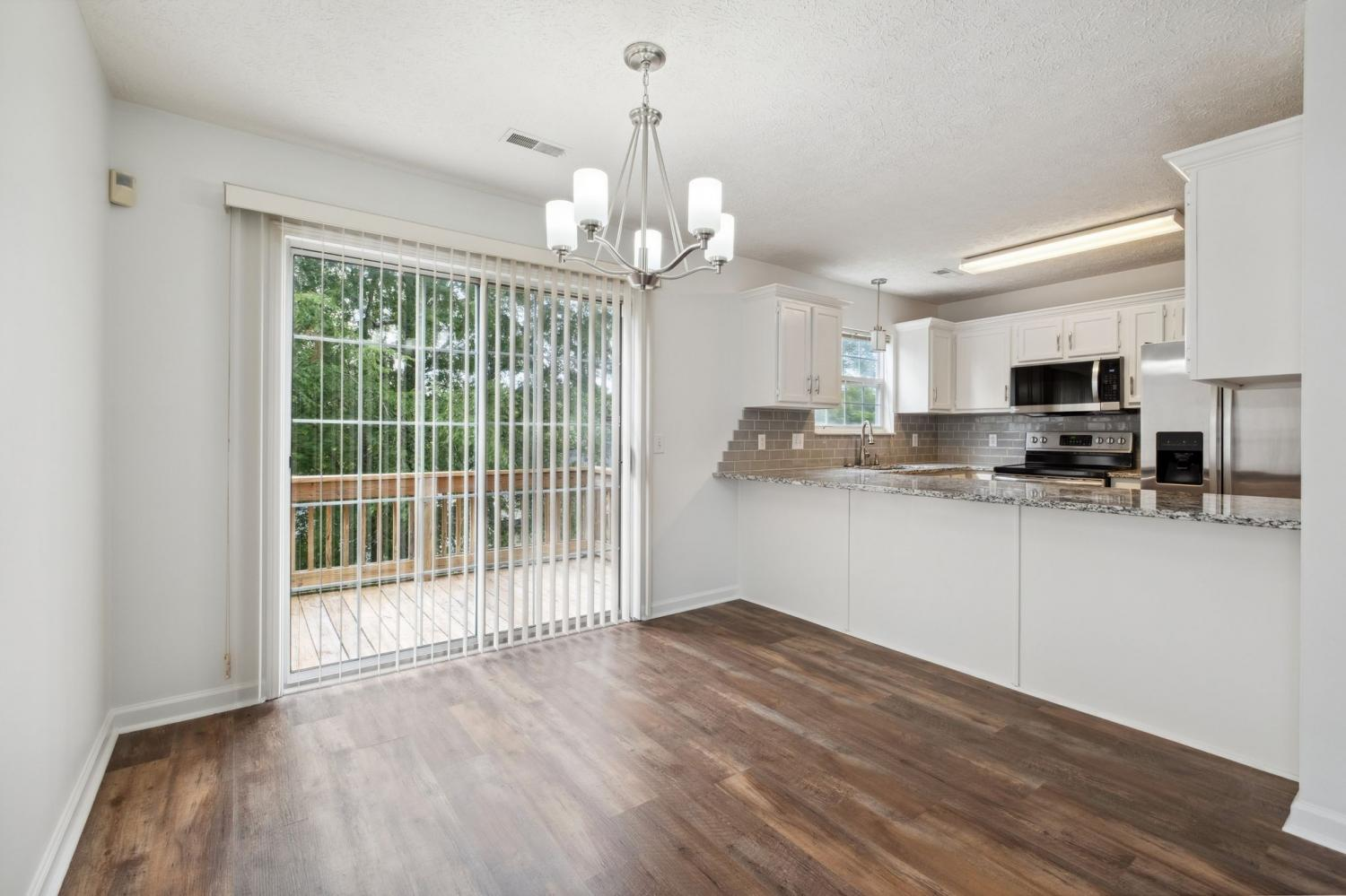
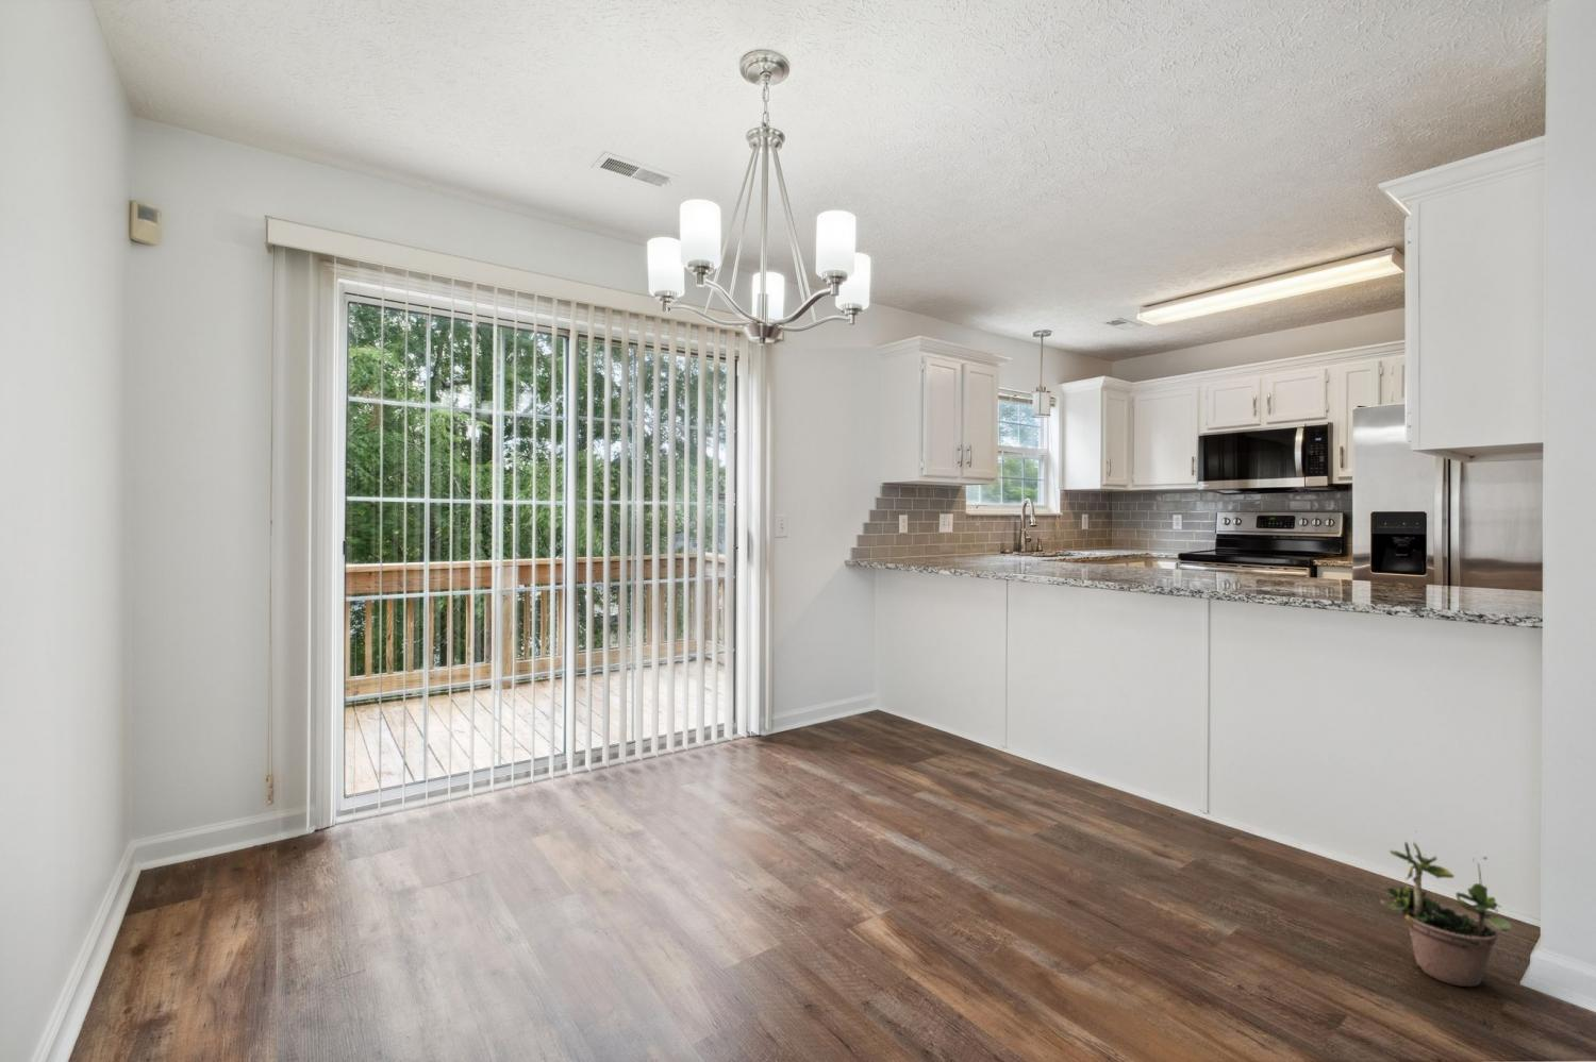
+ potted plant (1445, 908)
